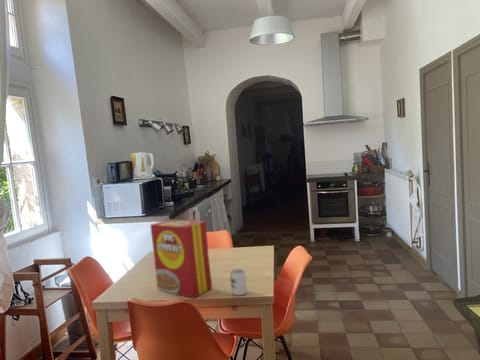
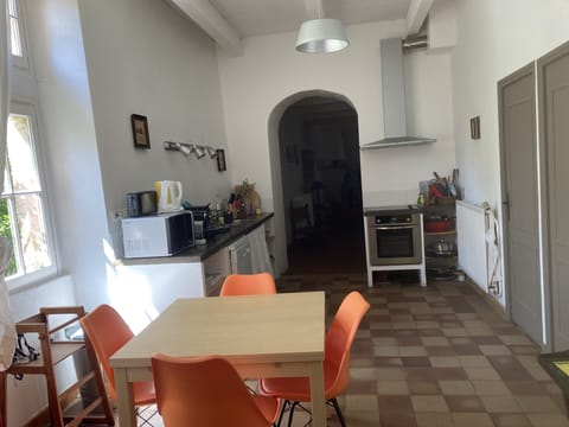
- cup (238, 282)
- cereal box (181, 256)
